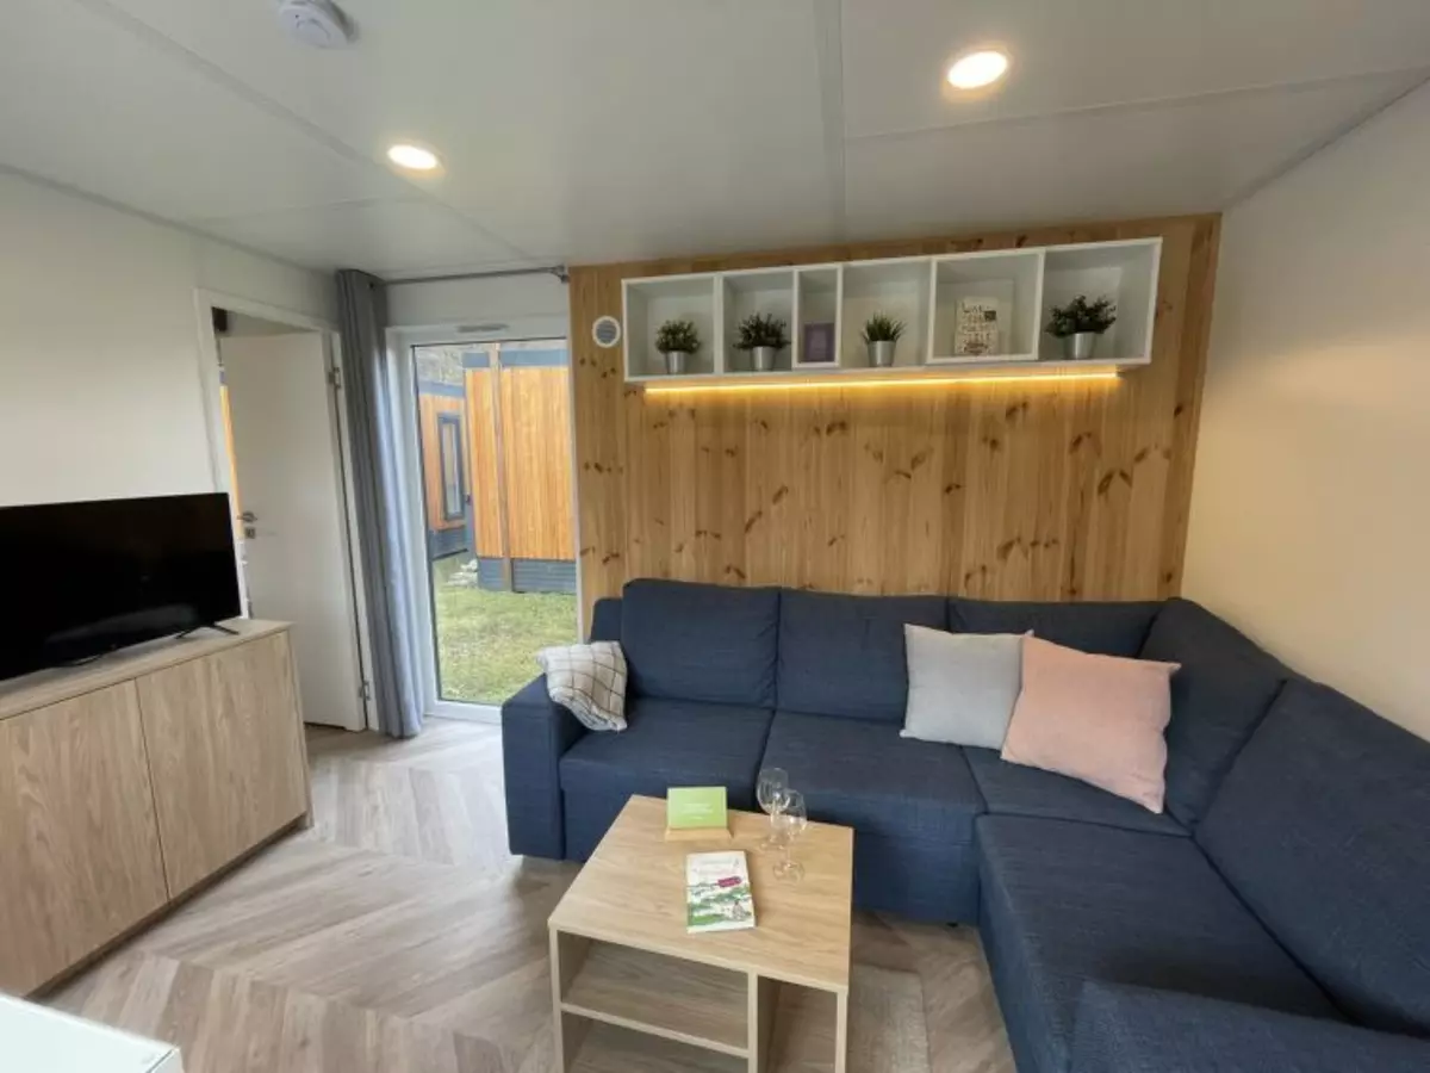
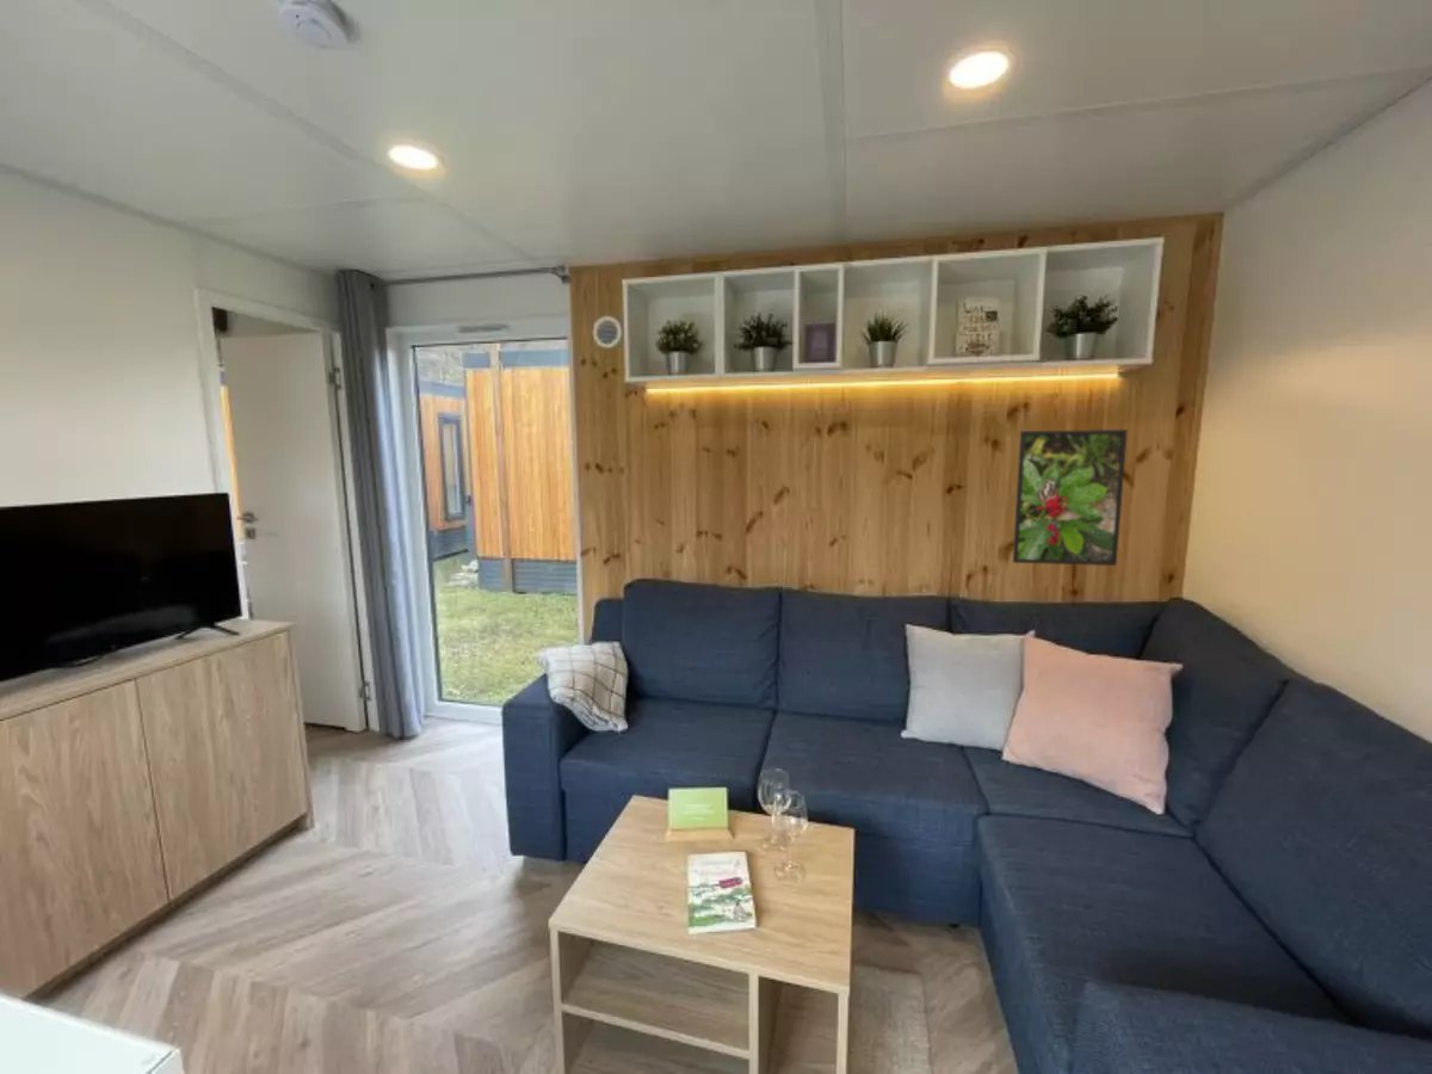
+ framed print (1068, 498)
